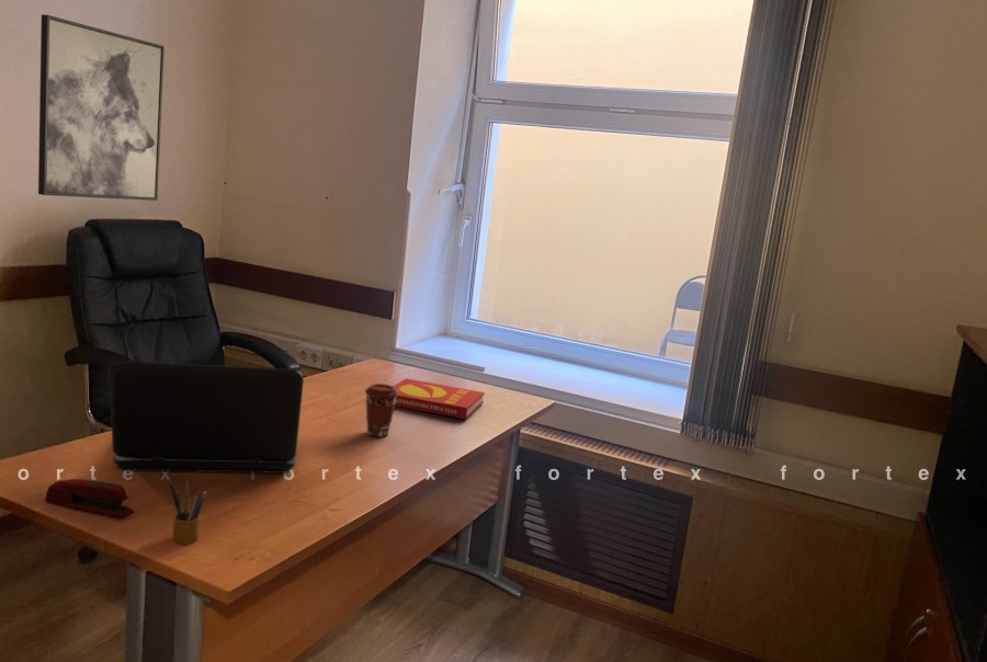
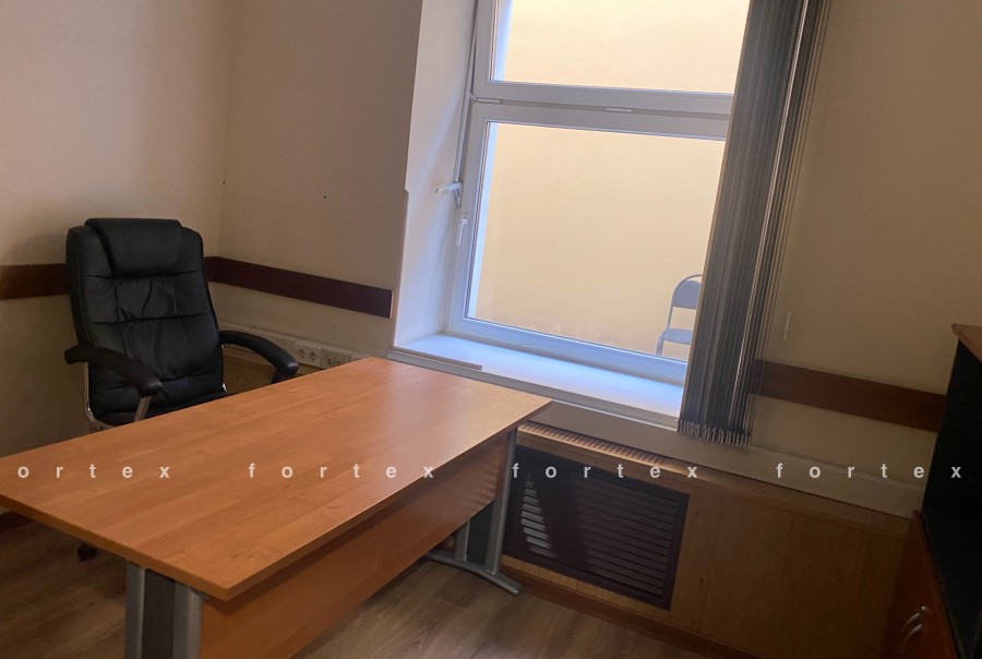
- coffee cup (379, 410)
- pencil box (184, 510)
- stapler (88, 493)
- wall art (104, 115)
- laptop (212, 404)
- book (434, 397)
